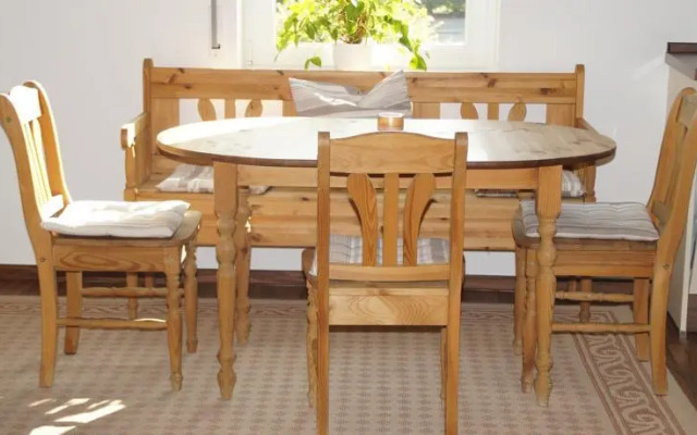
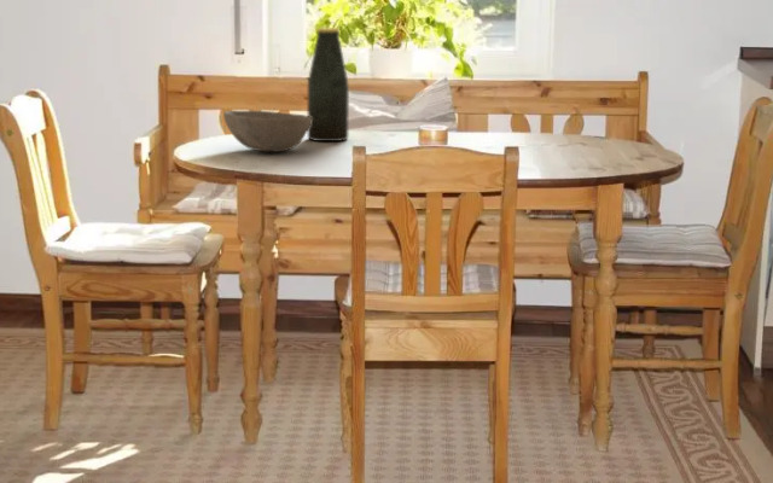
+ bowl (267, 130)
+ bottle (327, 83)
